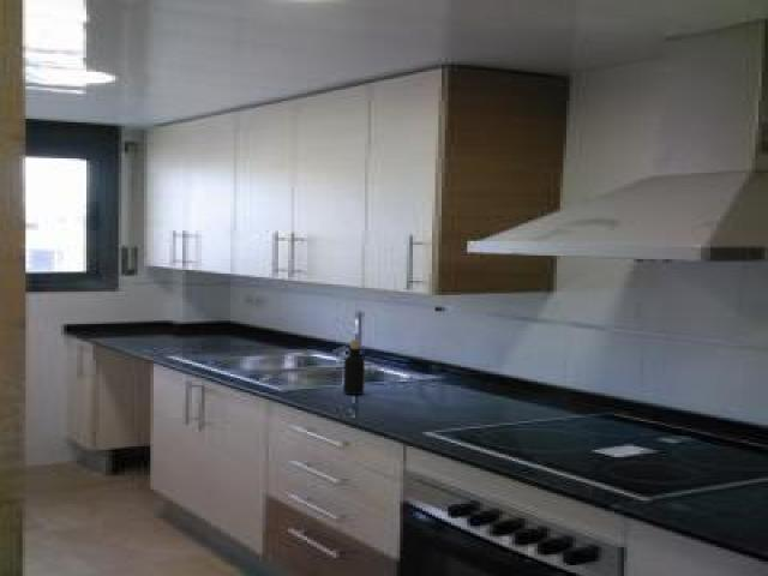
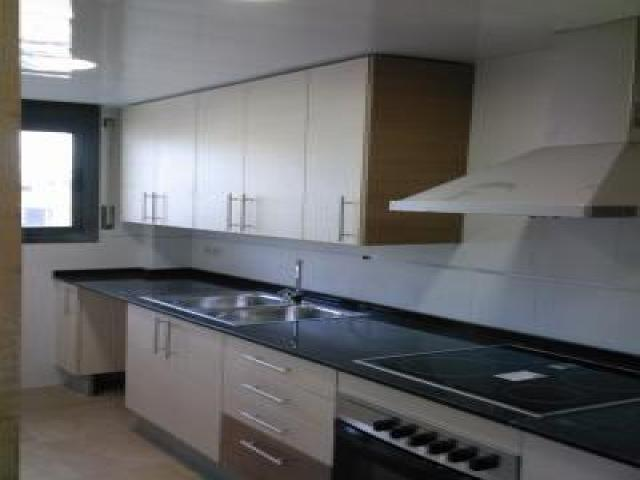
- bottle (354, 366)
